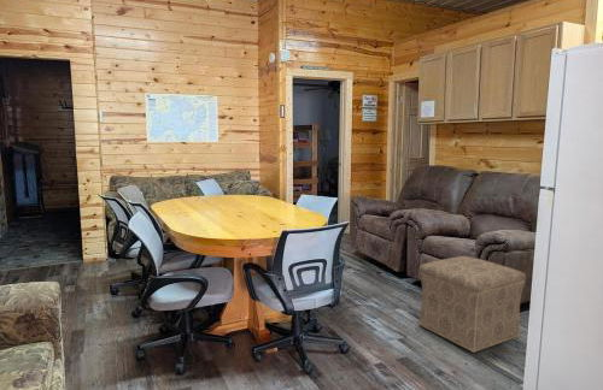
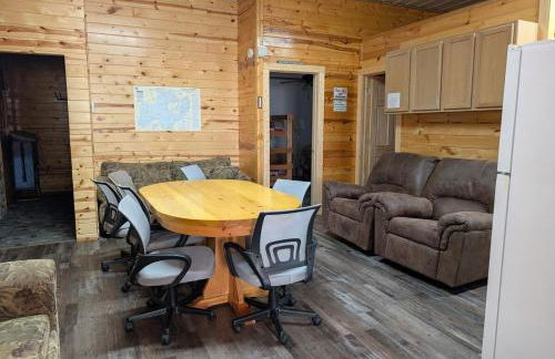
- ottoman (469, 297)
